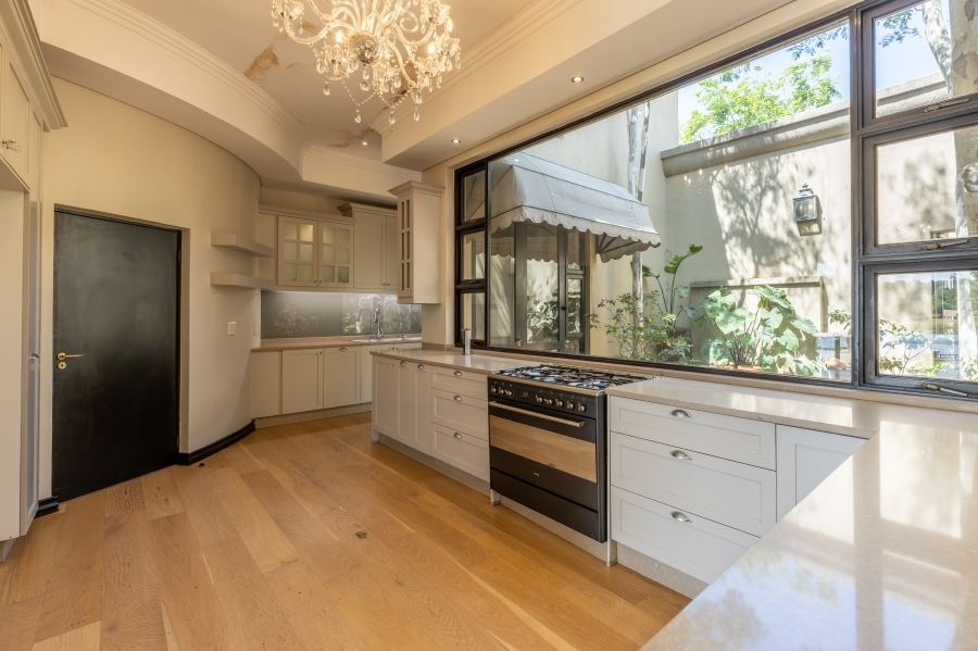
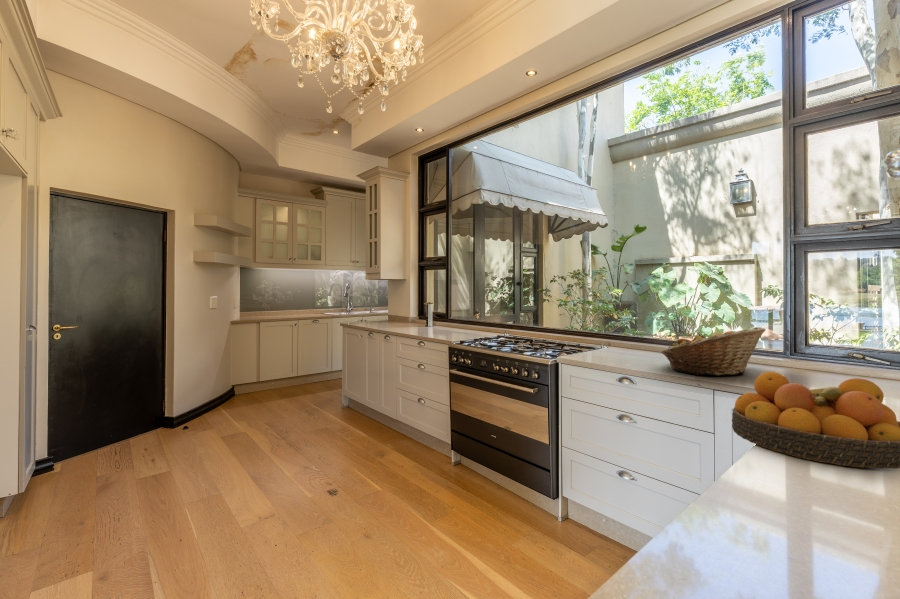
+ fruit bowl (818, 409)
+ fruit basket (712, 348)
